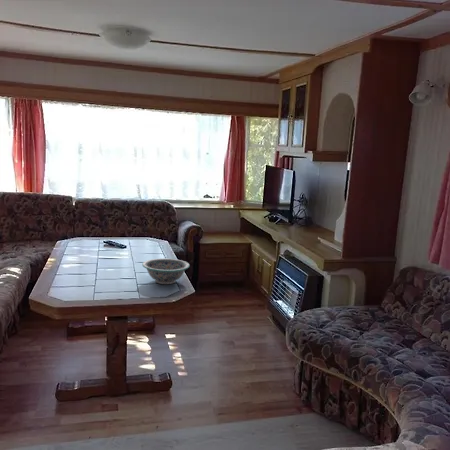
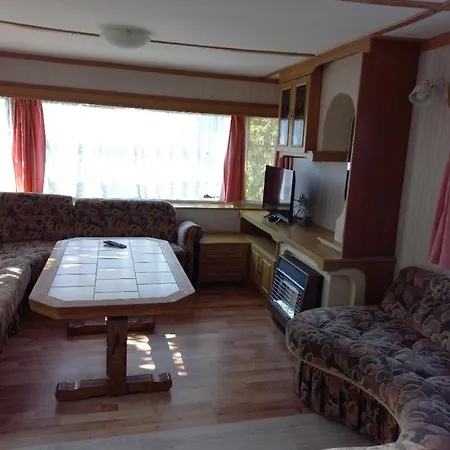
- decorative bowl (165, 272)
